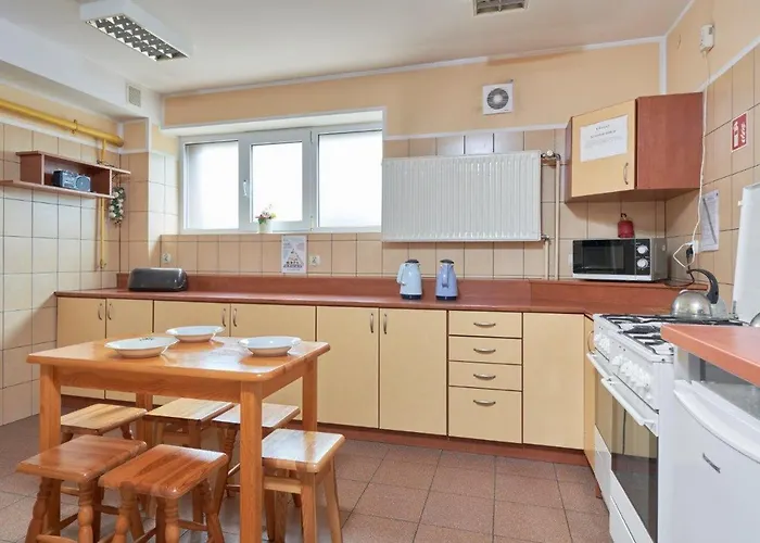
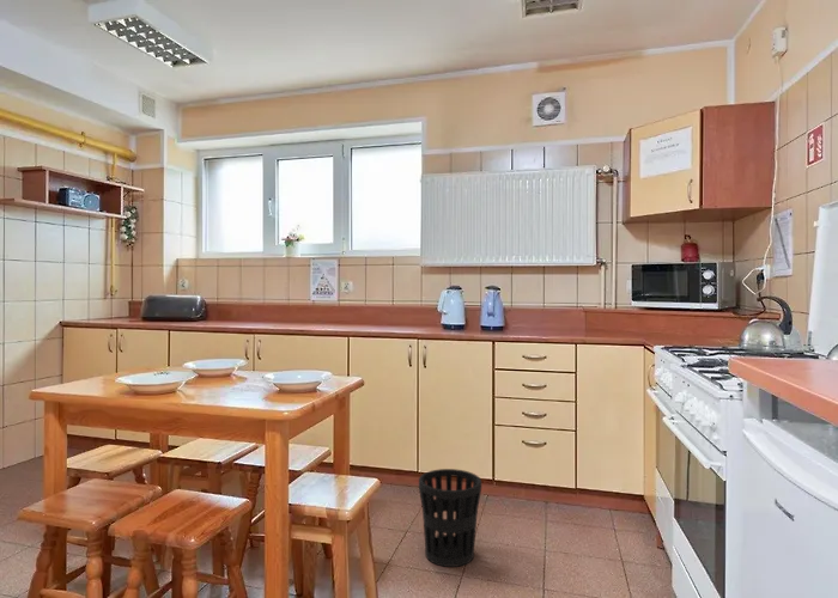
+ wastebasket (449, 515)
